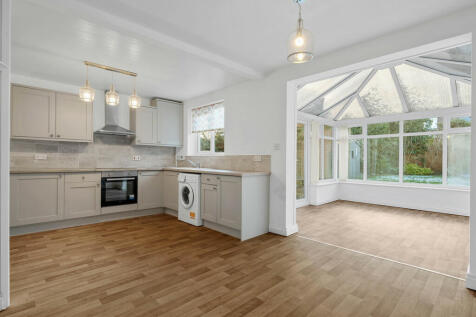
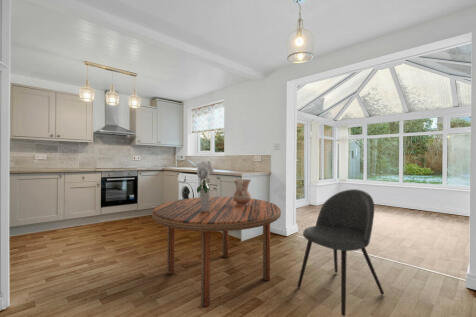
+ dining chair (339, 241)
+ bouquet (203, 185)
+ dining table (223, 240)
+ ceramic jug (241, 192)
